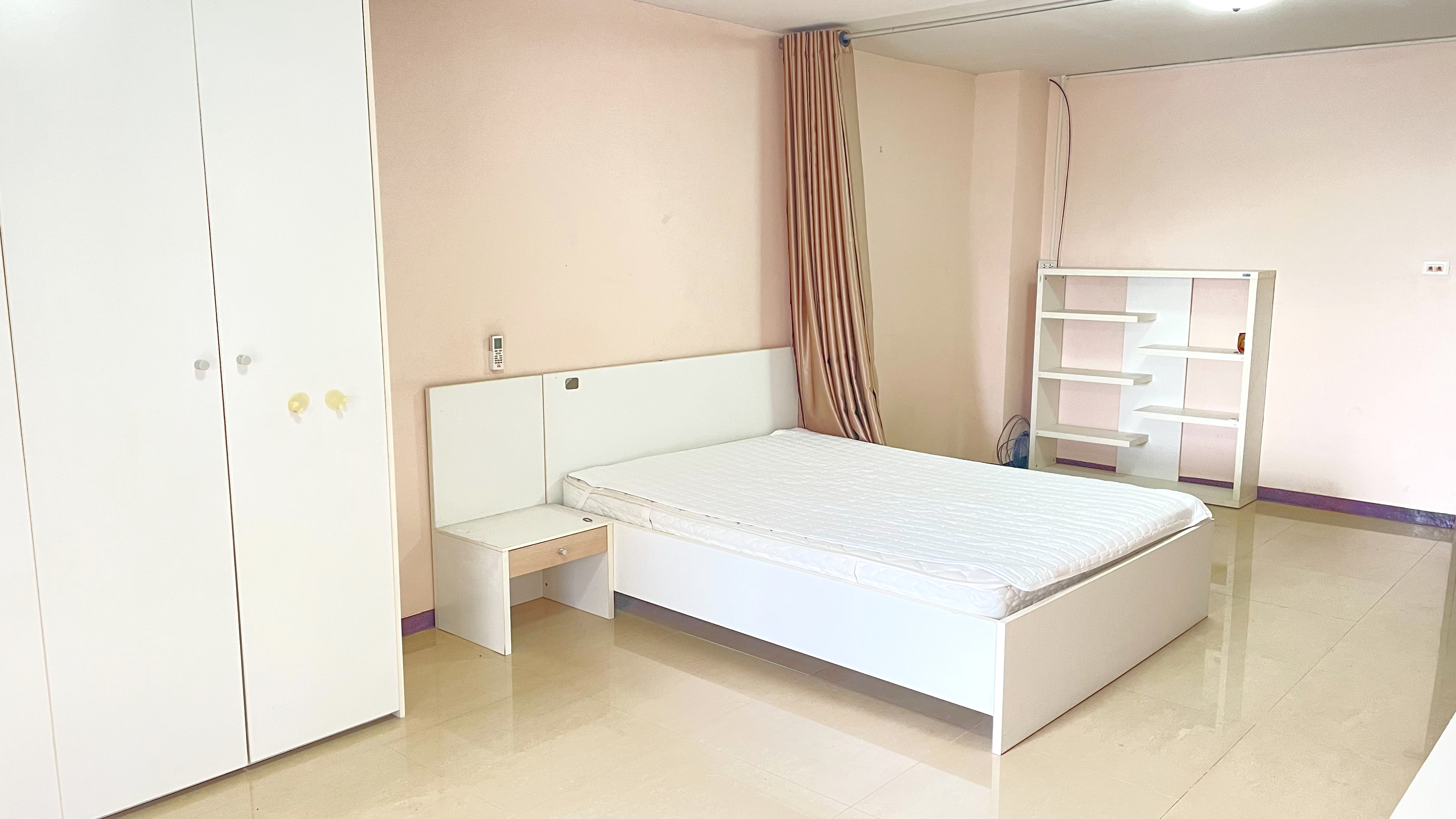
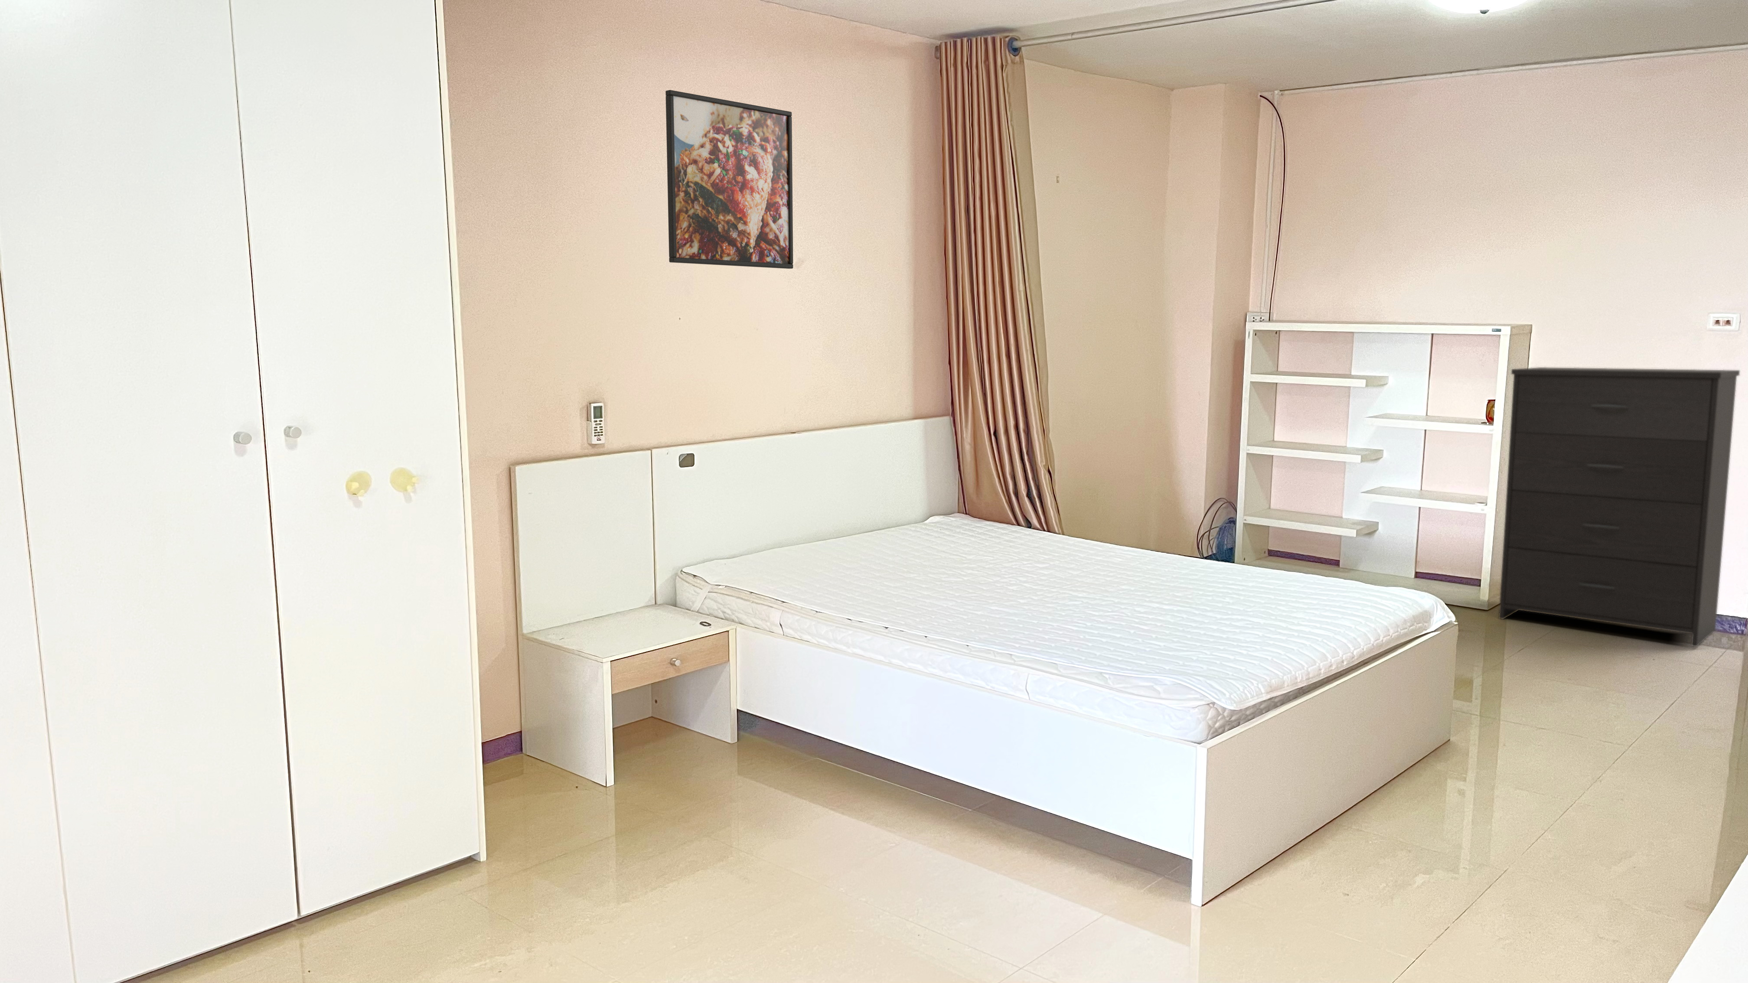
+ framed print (732, 184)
+ dresser (1614, 498)
